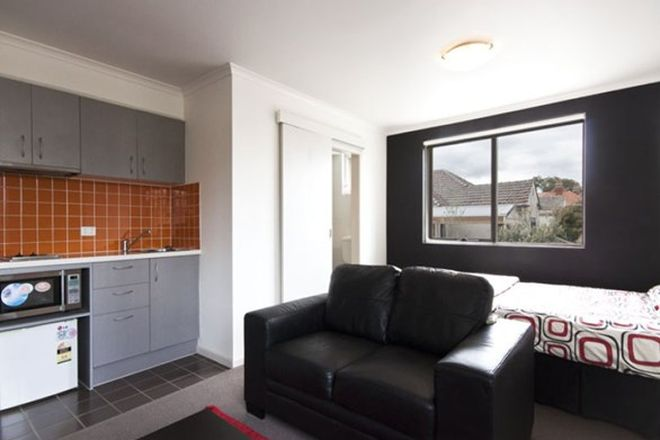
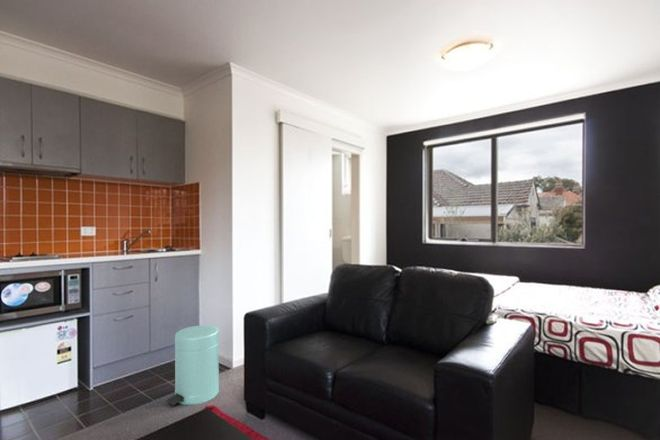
+ trash can (193, 363)
